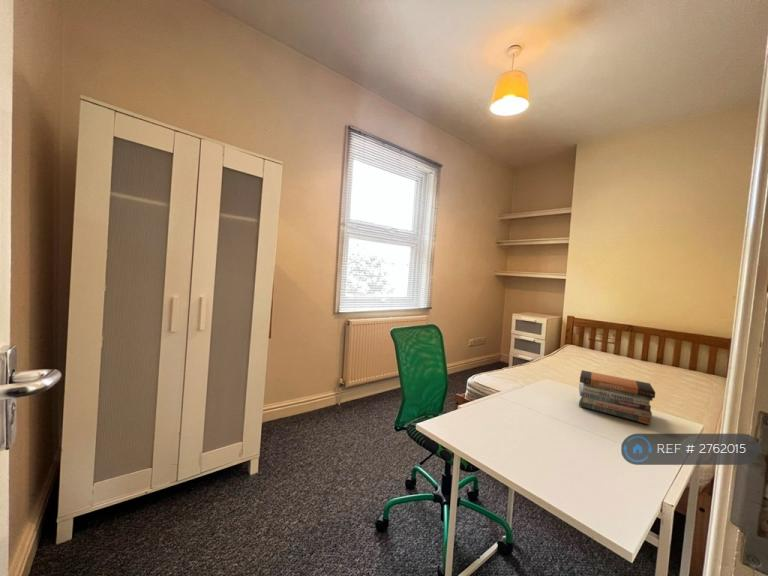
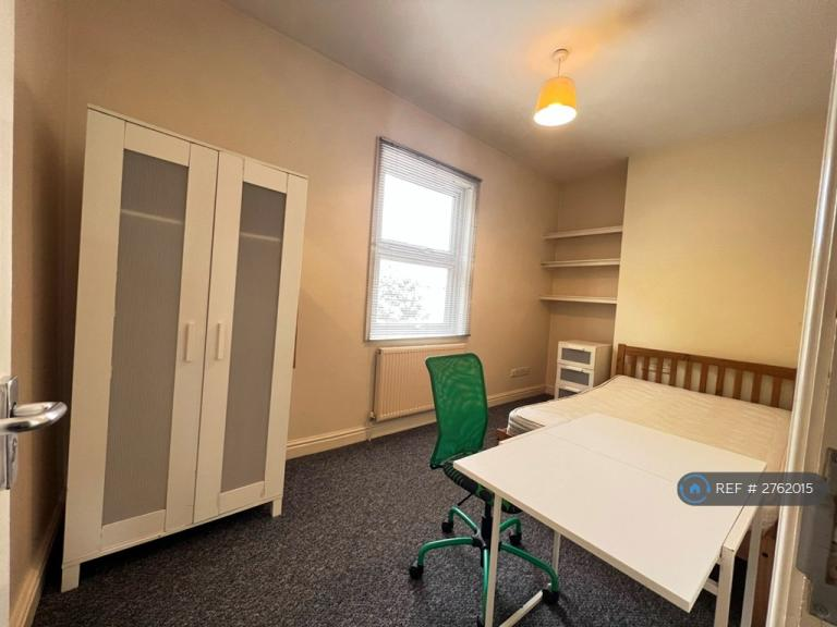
- book stack (613, 394)
